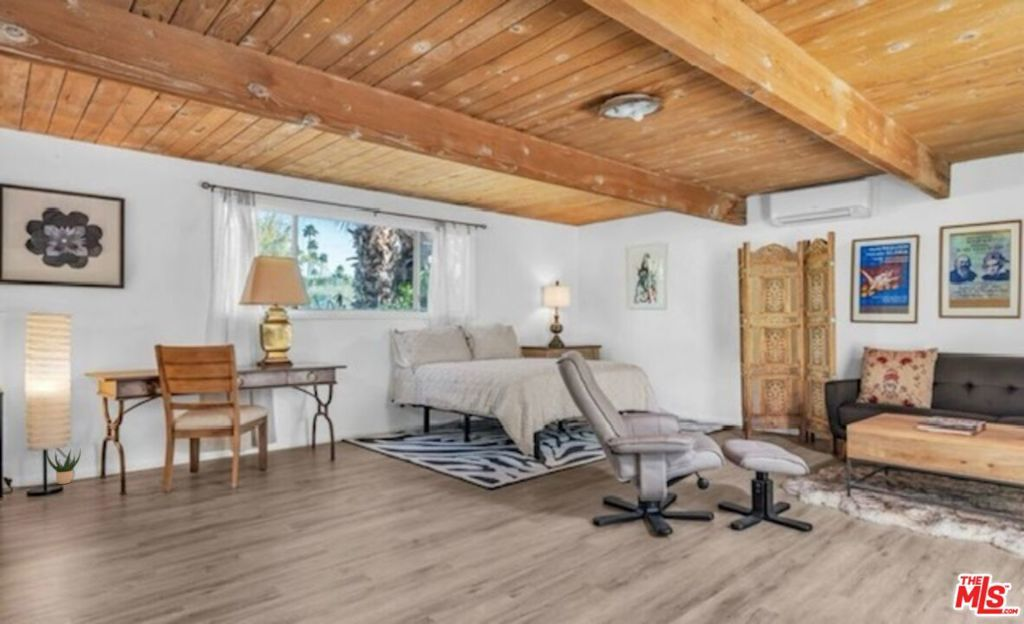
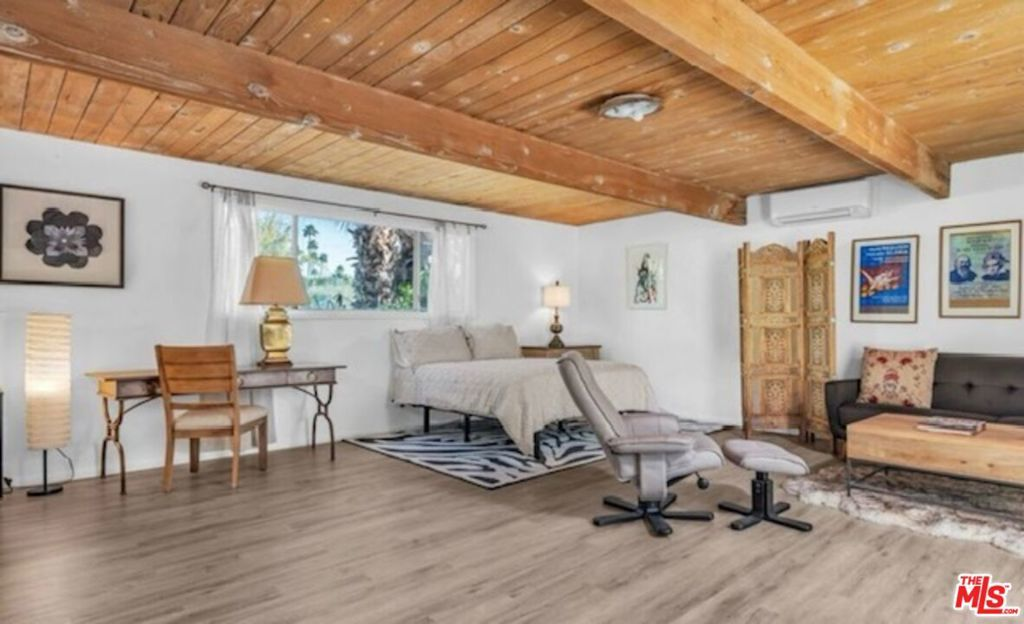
- potted plant (64, 464)
